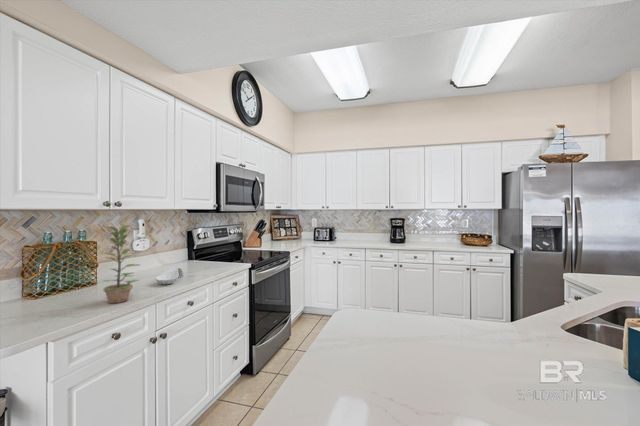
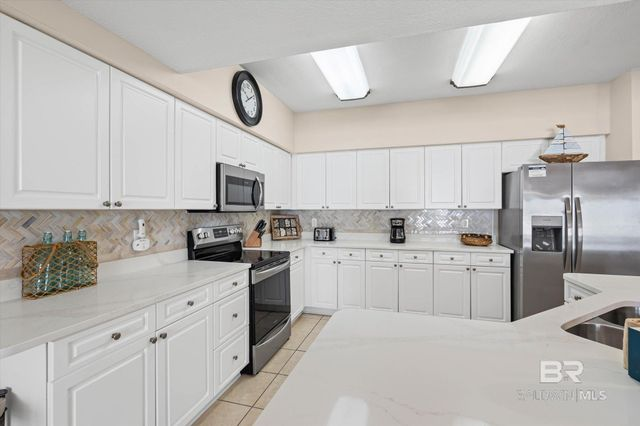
- plant (120, 262)
- spoon rest (171, 275)
